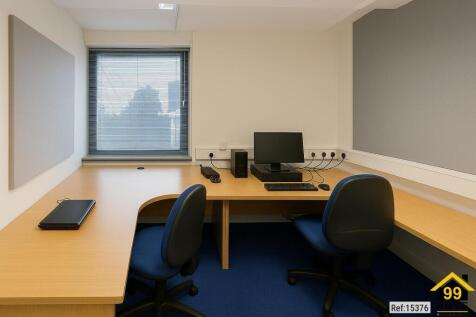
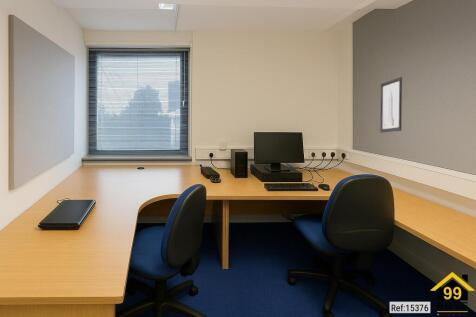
+ wall art (390, 106)
